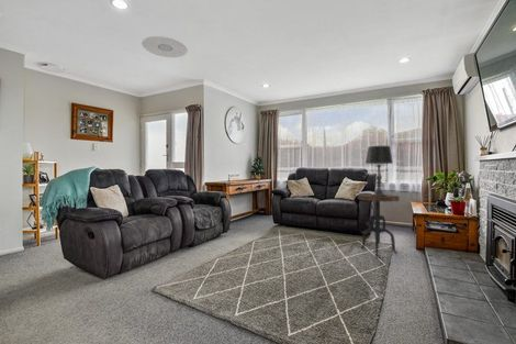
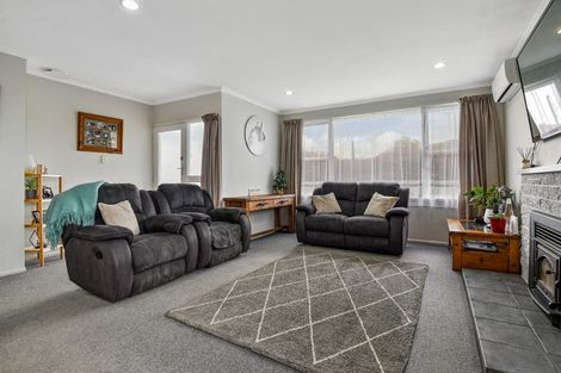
- side table (378, 223)
- table lamp (379, 170)
- ceiling light (165, 47)
